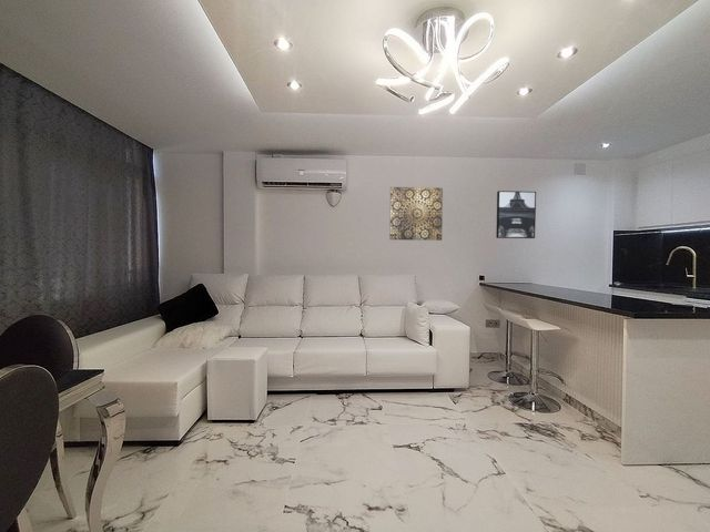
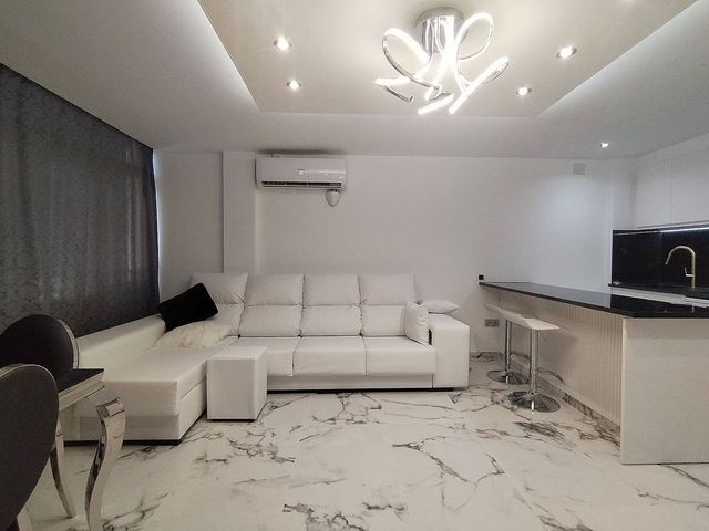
- wall art (416, 213)
- wall art (516, 214)
